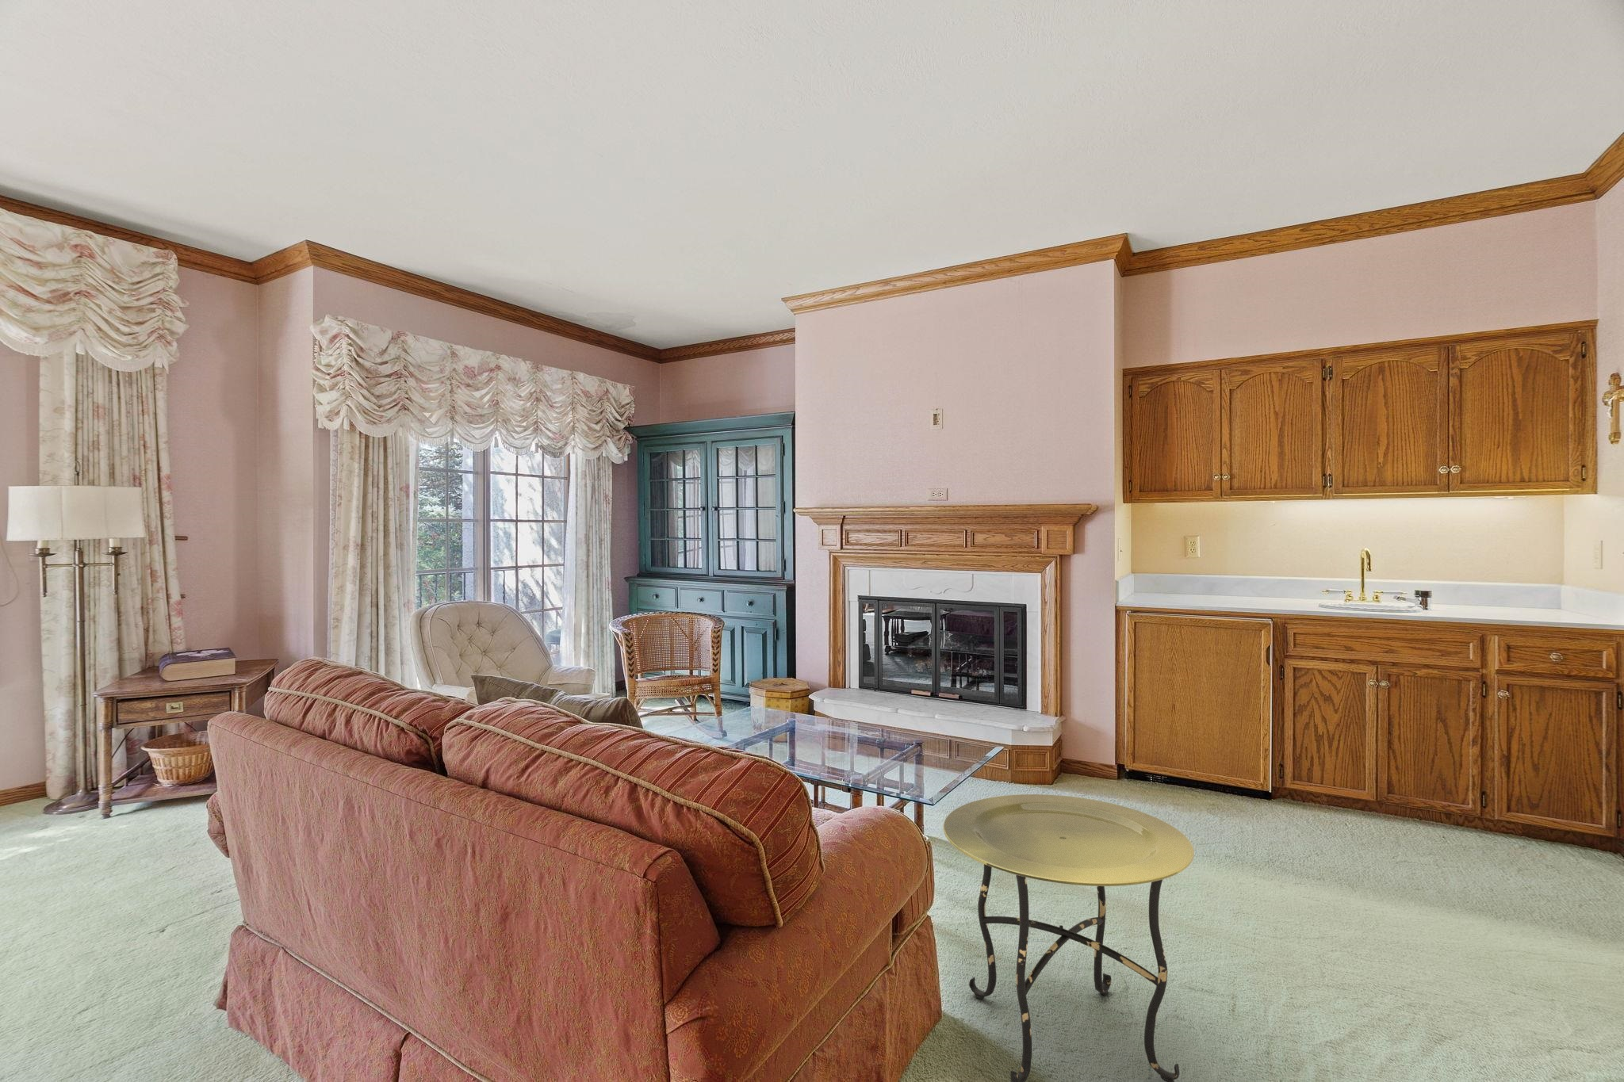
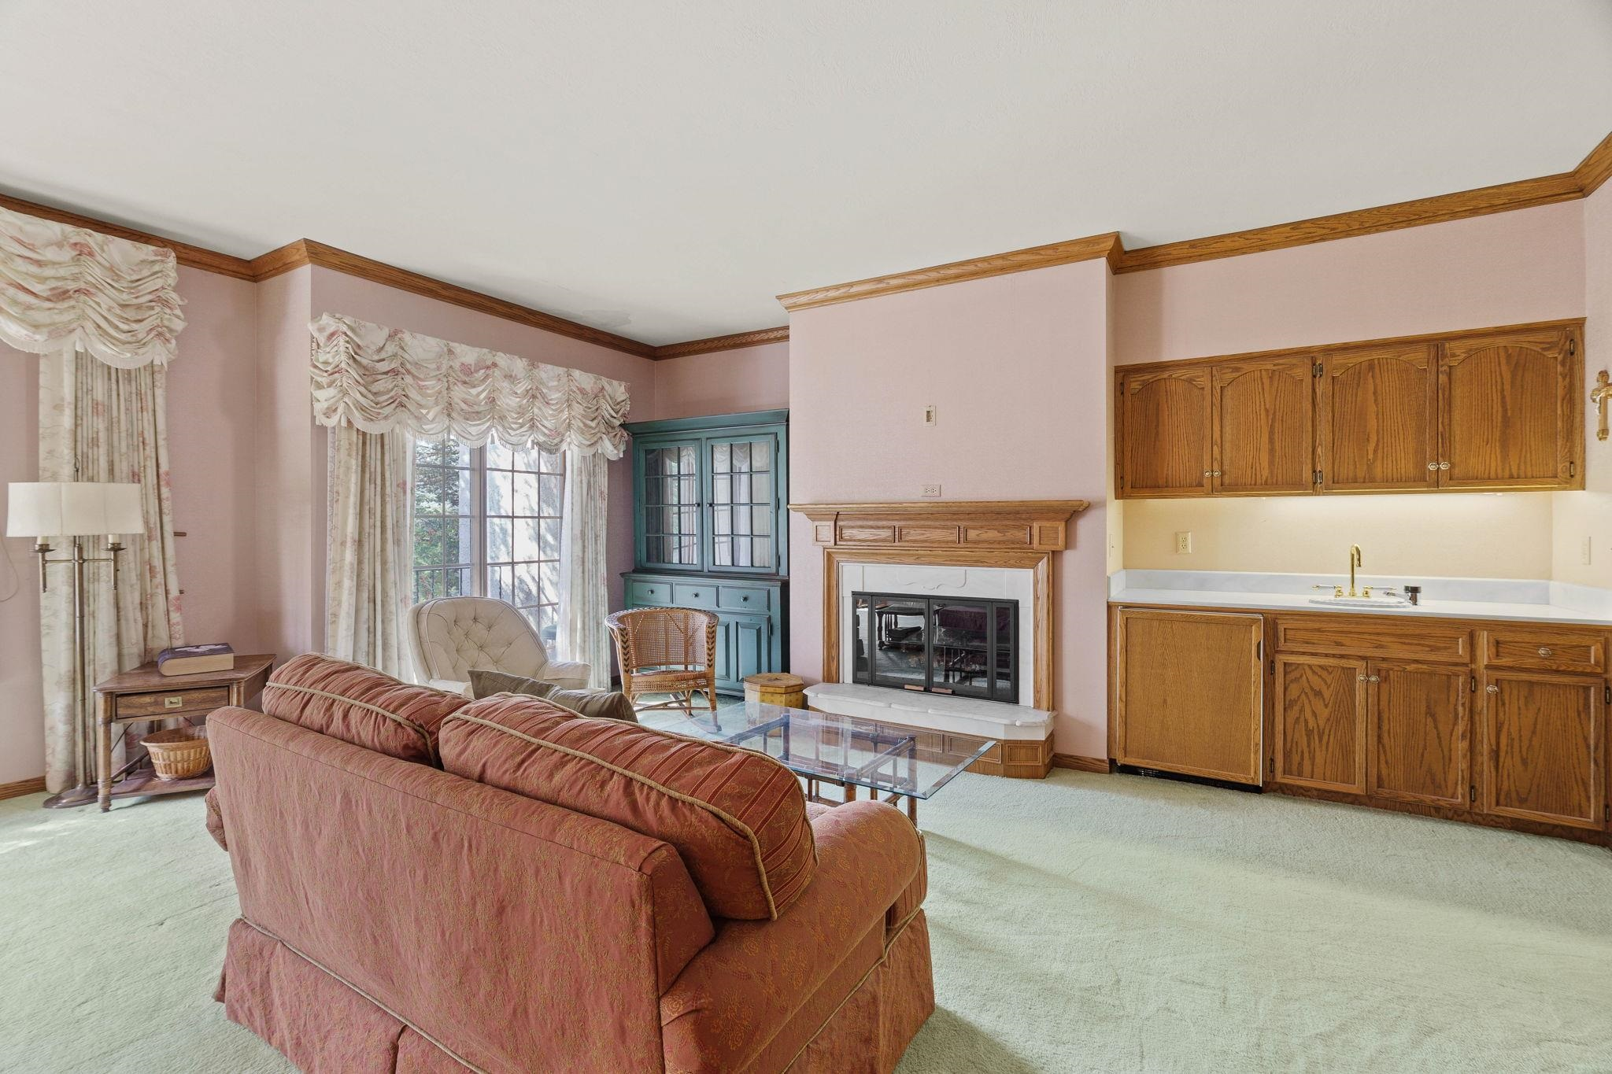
- side table (1063, 933)
